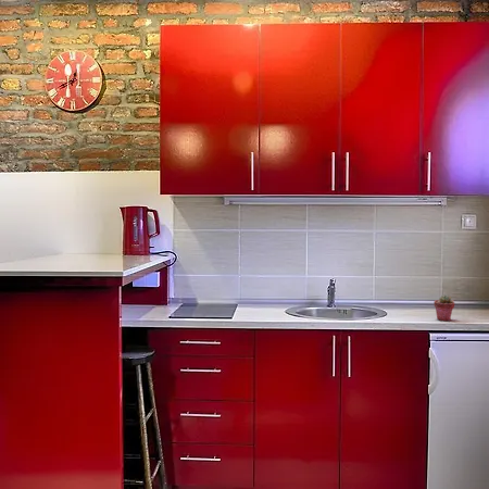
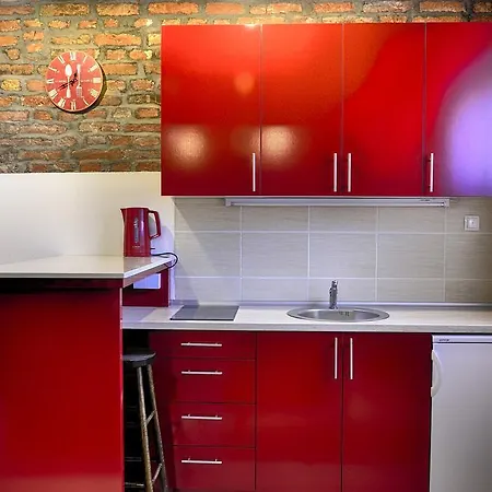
- potted succulent (443, 306)
